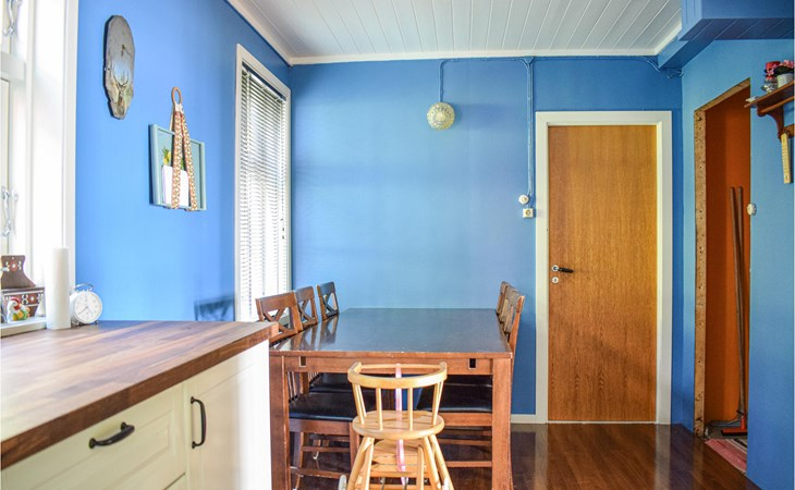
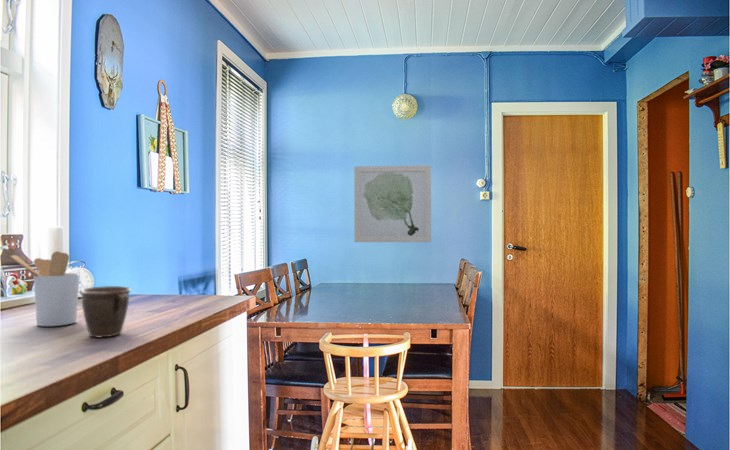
+ utensil holder (44, 287)
+ wall art (392, 204)
+ mug (107, 311)
